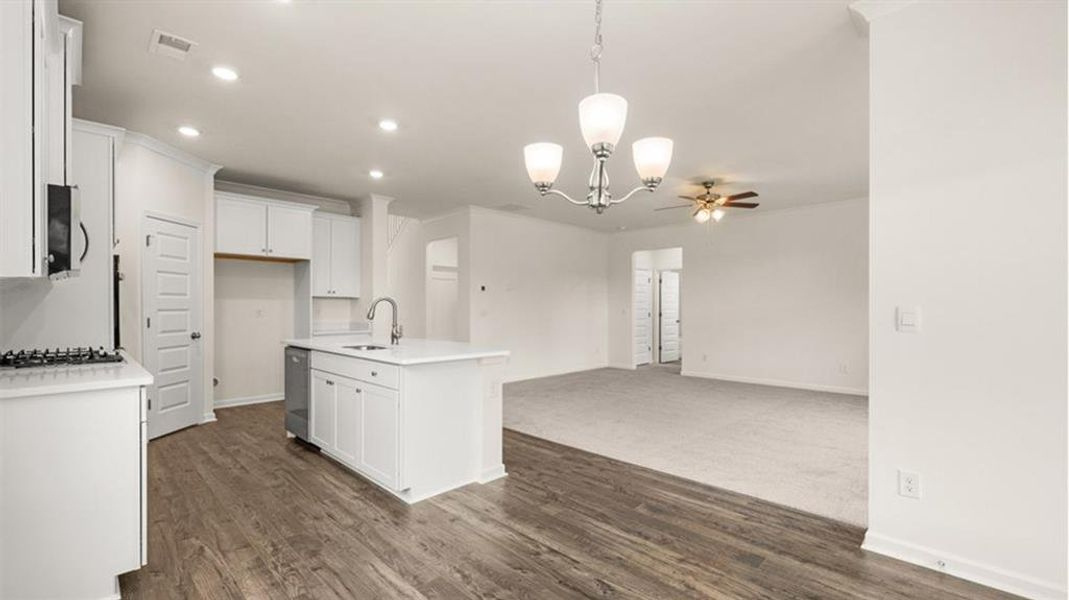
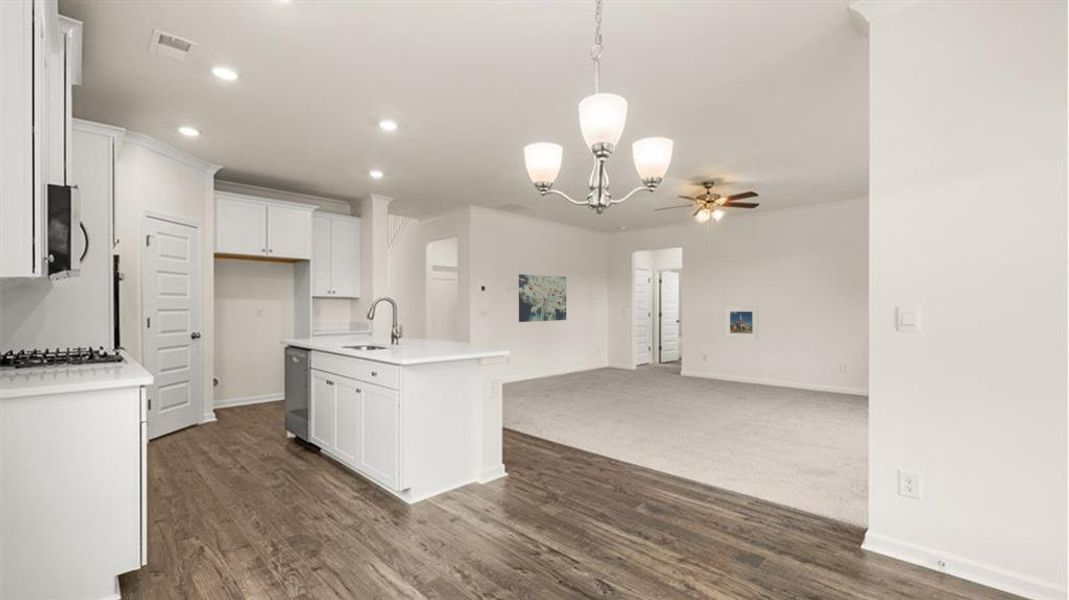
+ wall art (543, 298)
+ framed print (741, 322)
